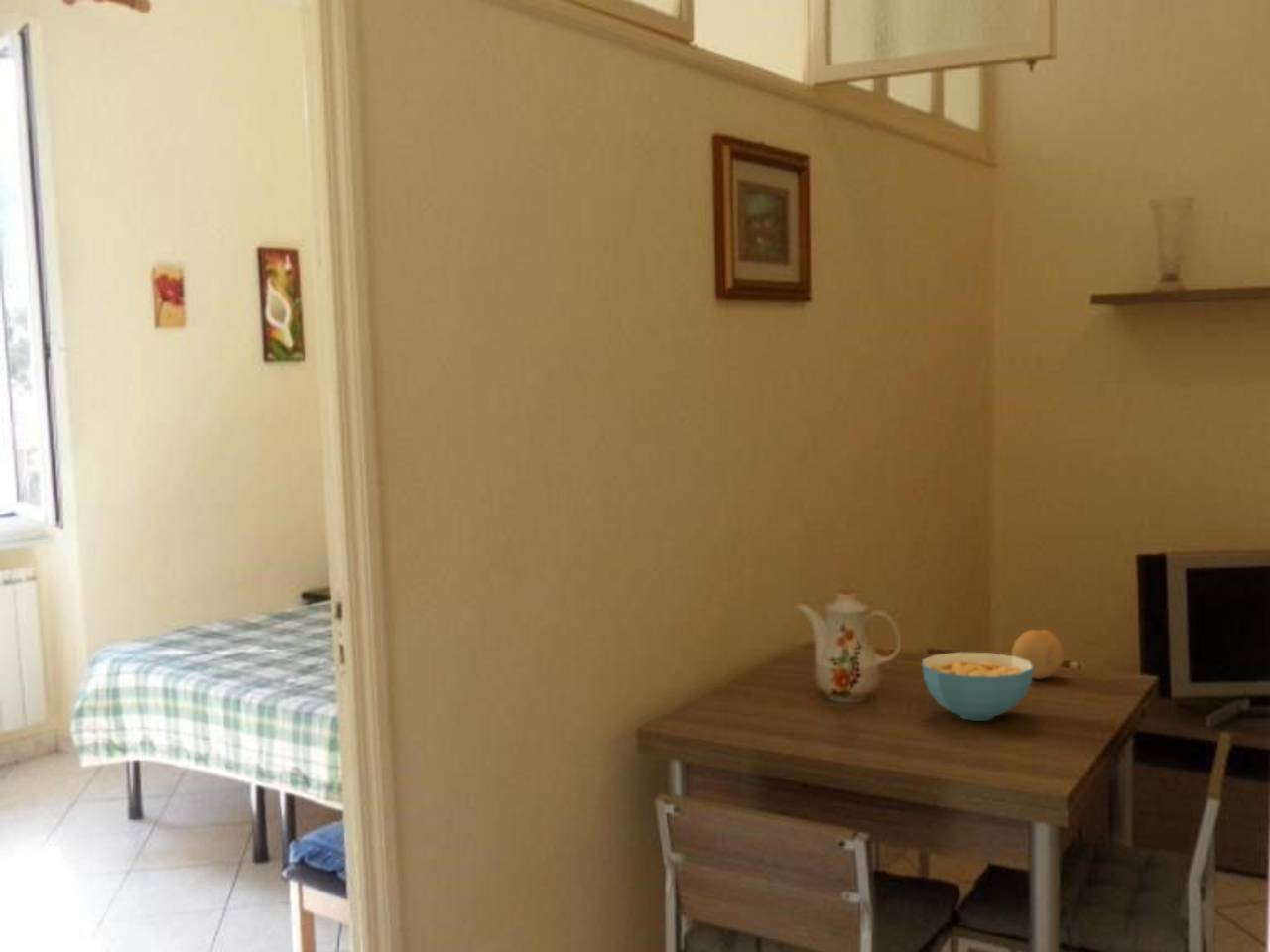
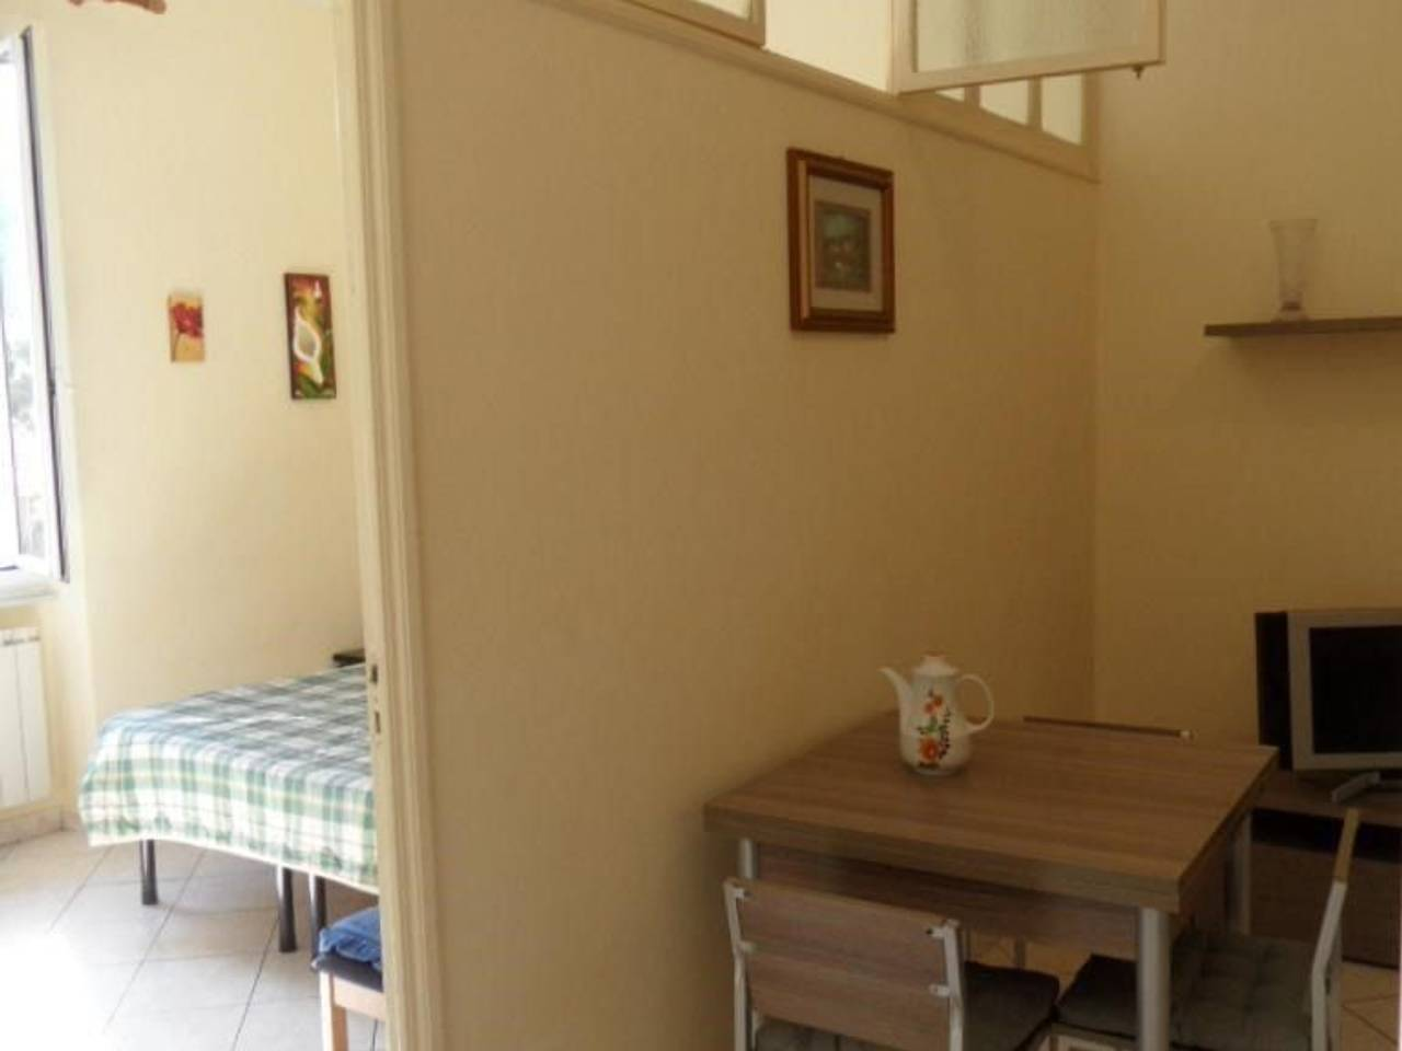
- cereal bowl (976, 689)
- fruit (1037, 654)
